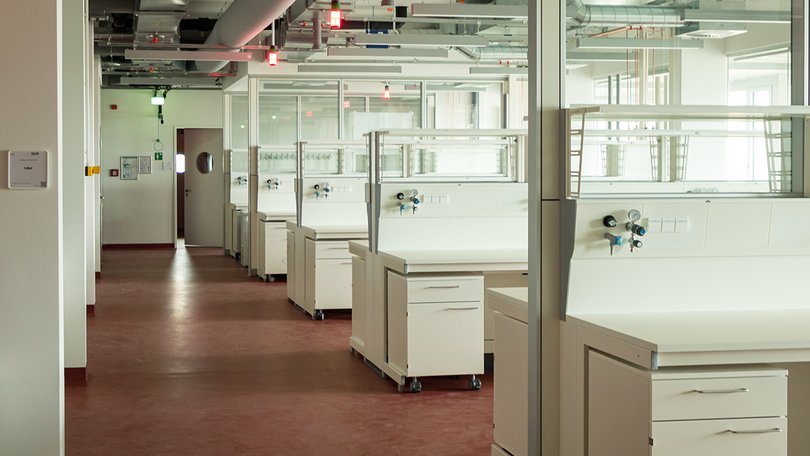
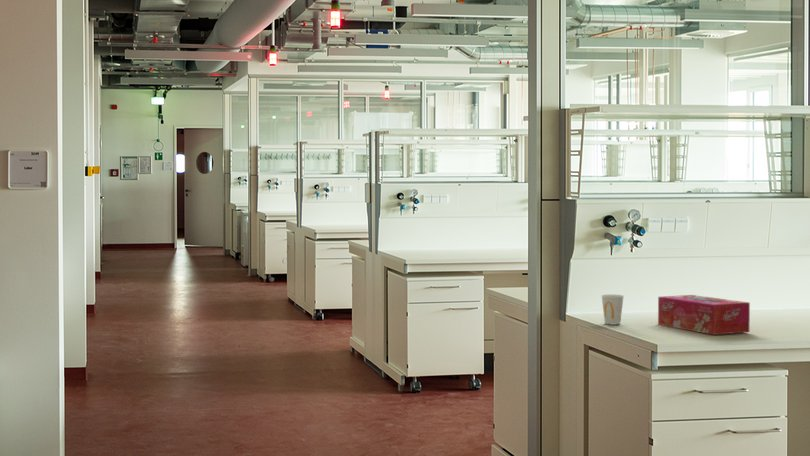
+ cup (612, 309)
+ tissue box (702, 313)
